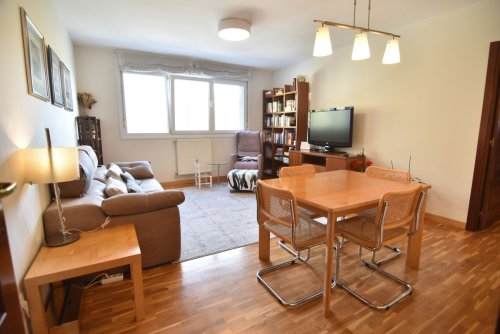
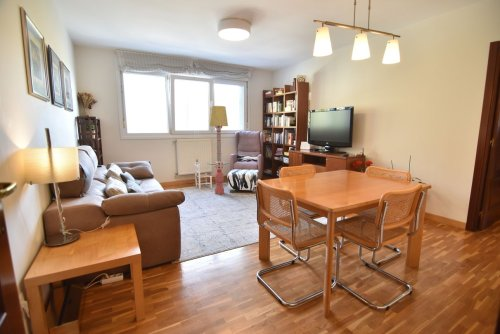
+ floor lamp (218, 150)
